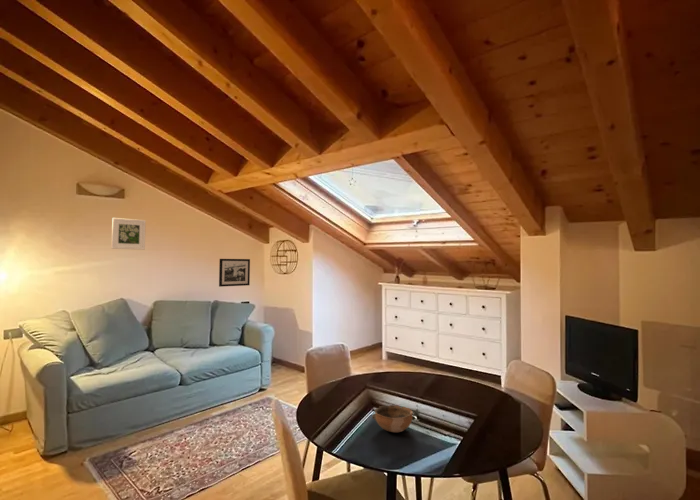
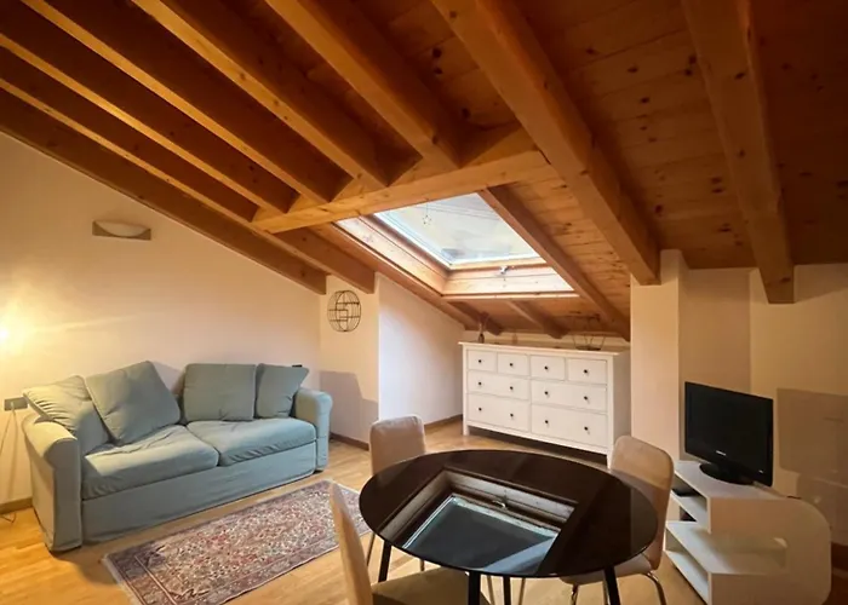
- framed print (128, 234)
- picture frame (234, 272)
- bowl (393, 419)
